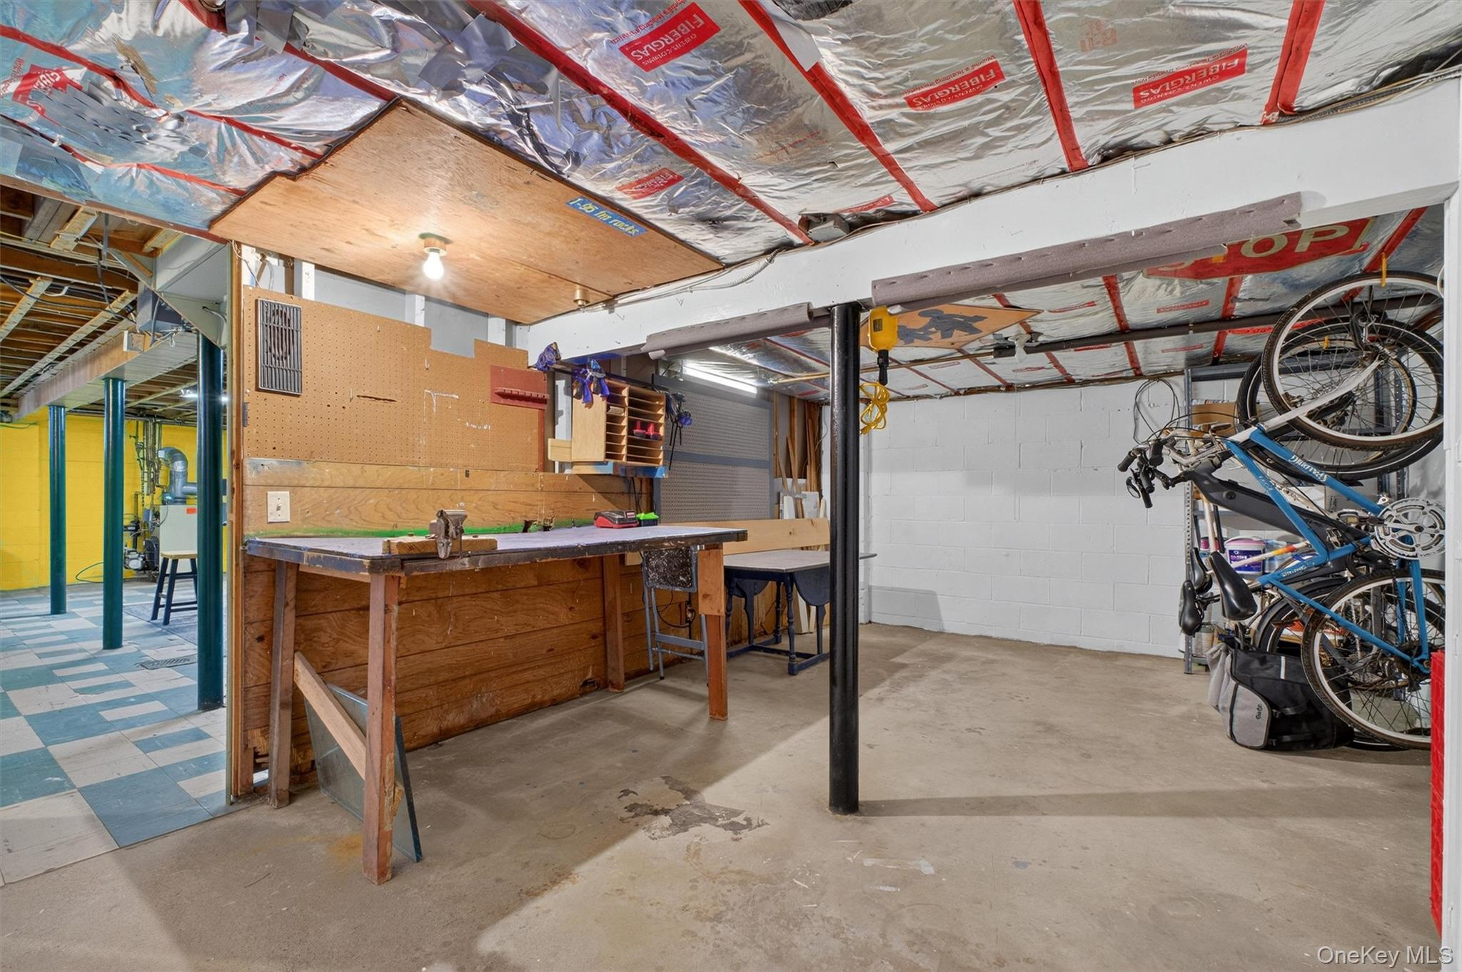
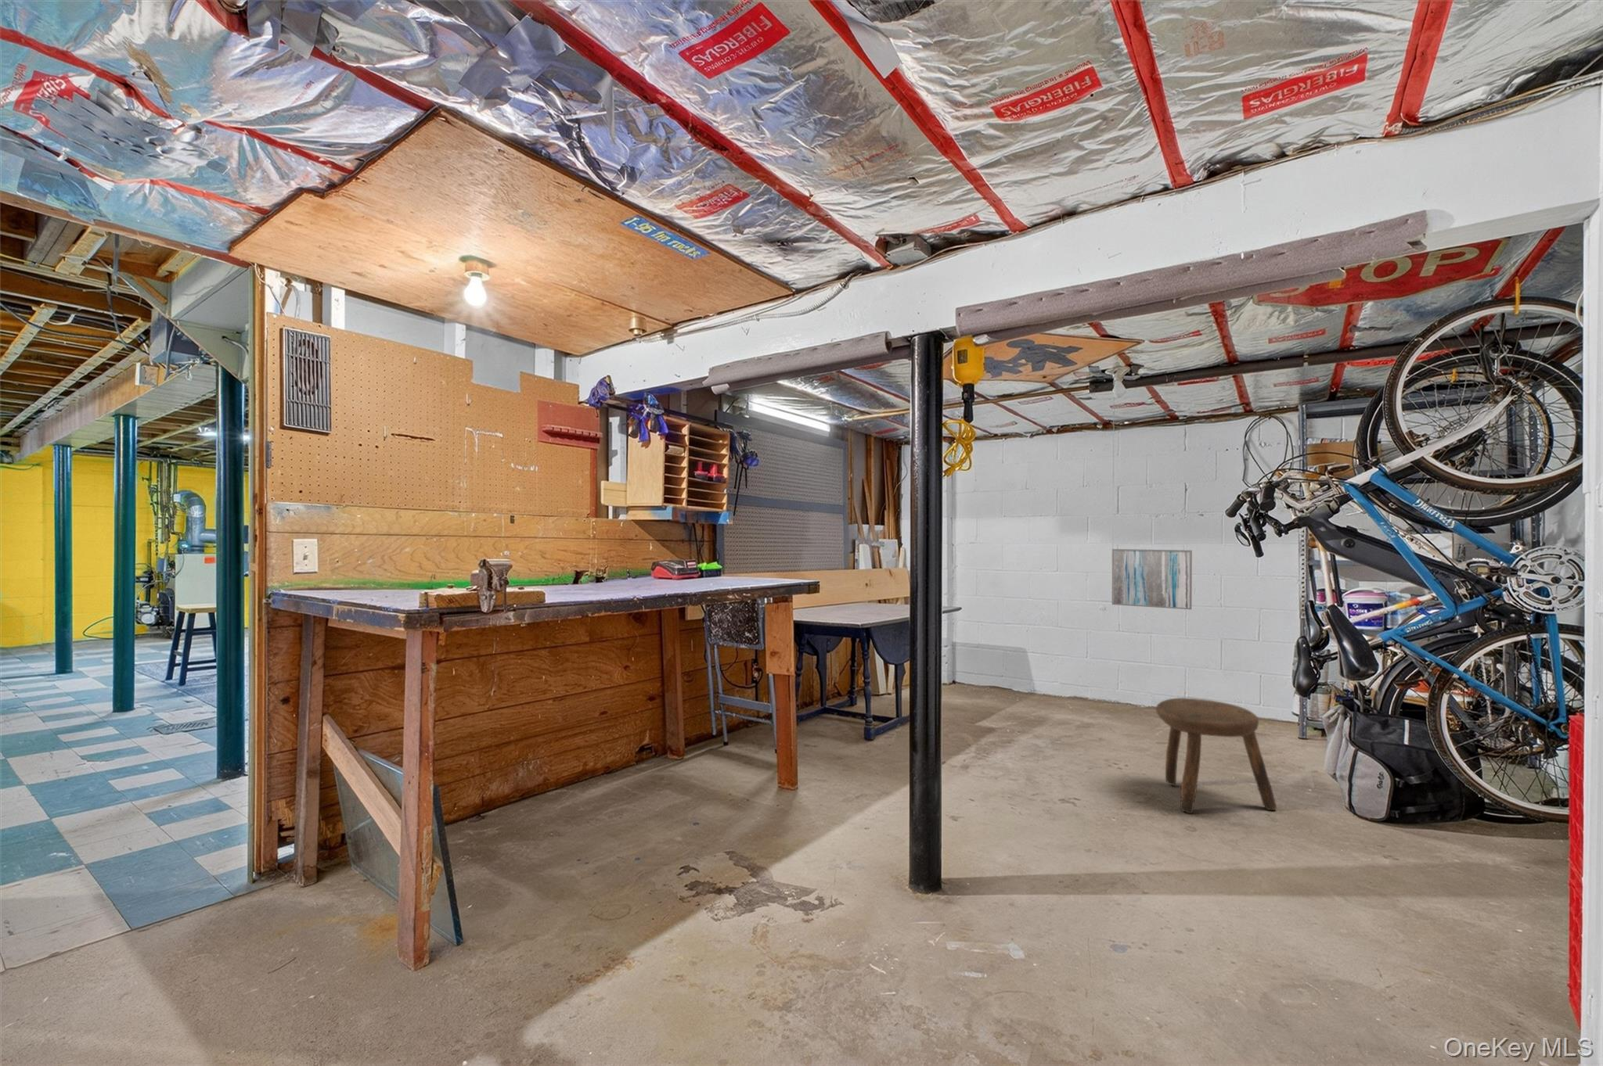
+ stool (1200, 755)
+ wall art (1151, 578)
